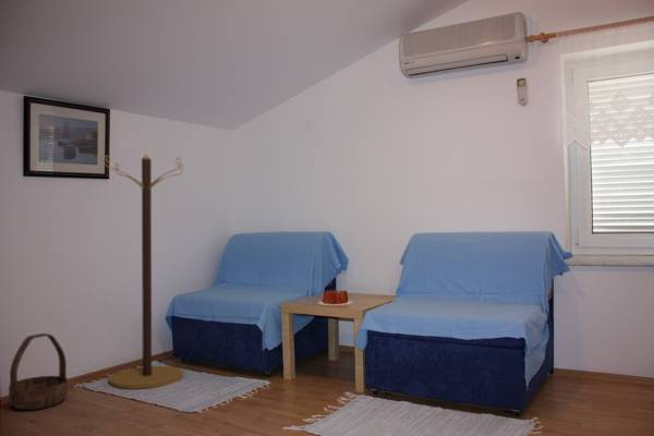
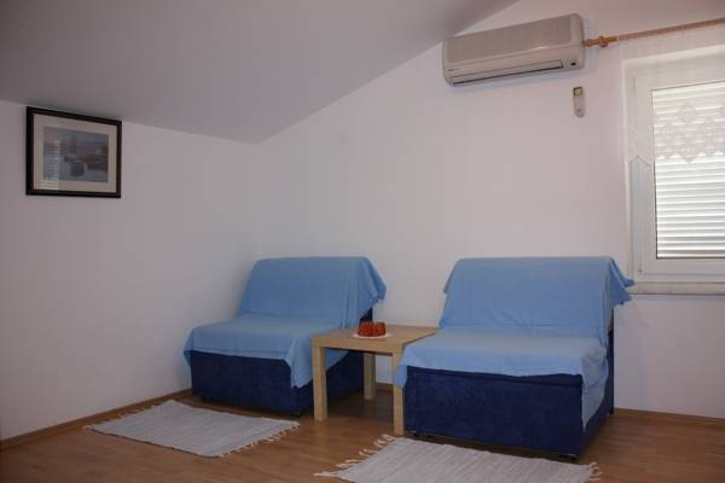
- coat rack (146, 266)
- basket (39, 376)
